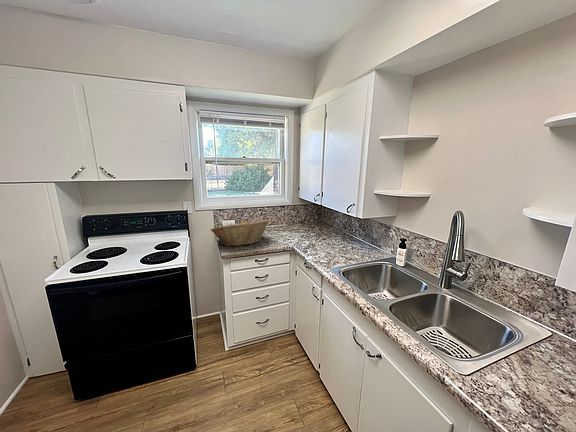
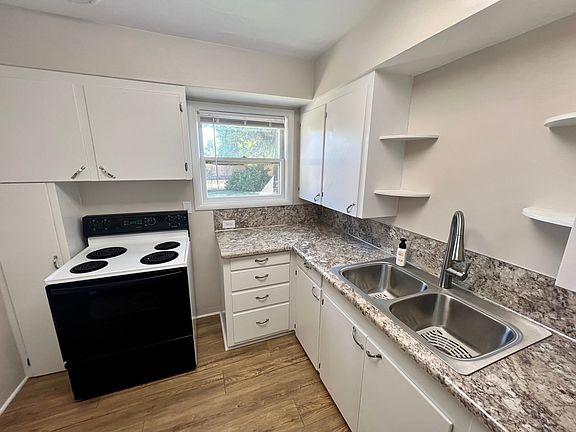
- fruit basket (241, 229)
